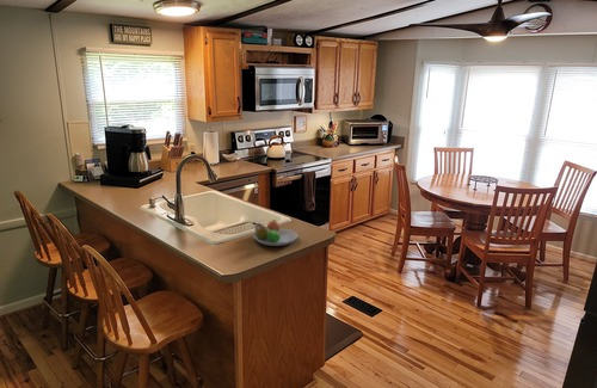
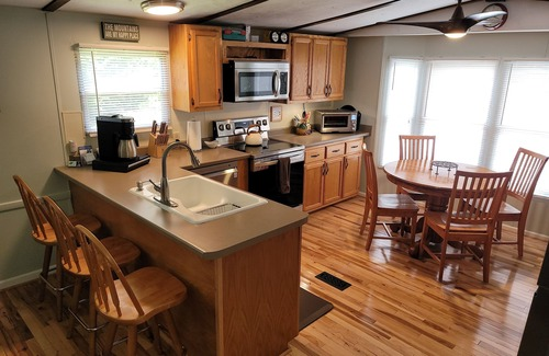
- fruit bowl (273, 230)
